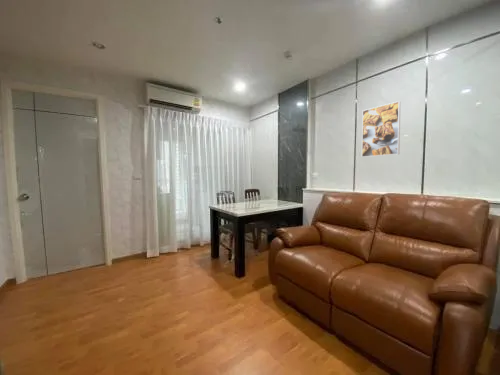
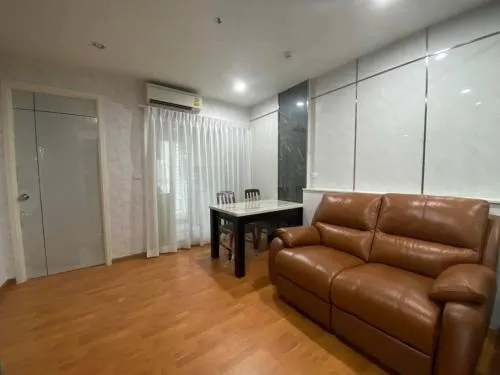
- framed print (379, 131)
